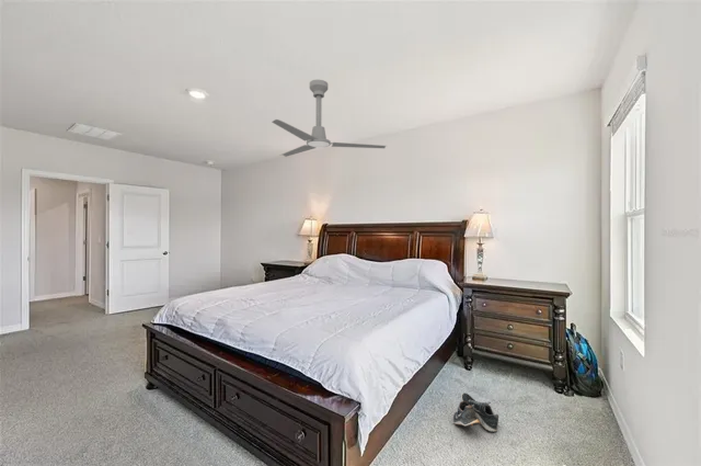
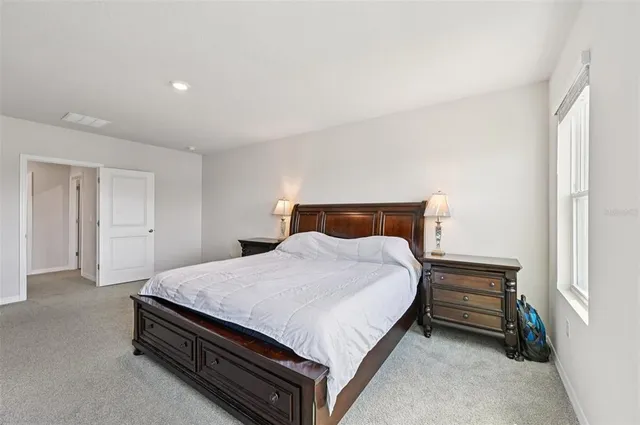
- shoe (470, 410)
- ceiling fan (320, 114)
